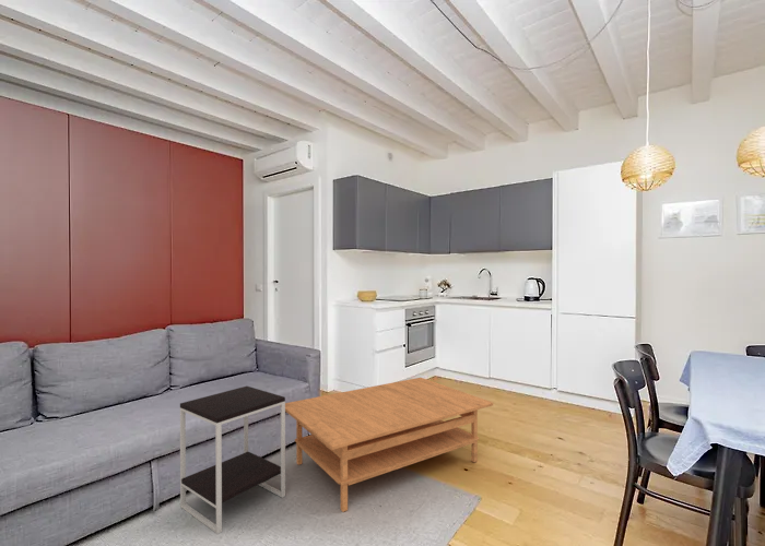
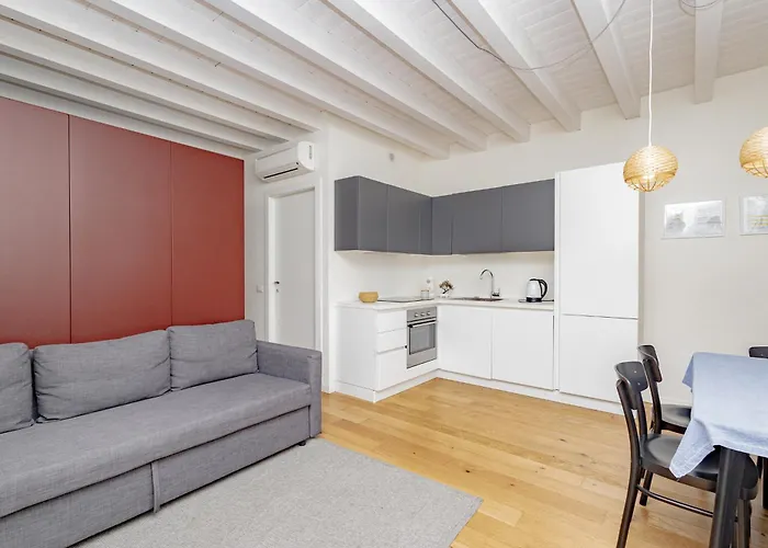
- coffee table (387, 432)
- side table (237, 455)
